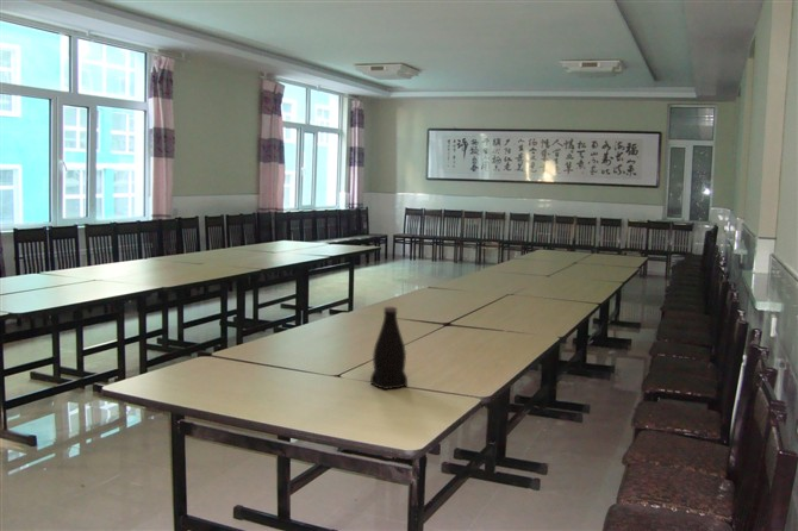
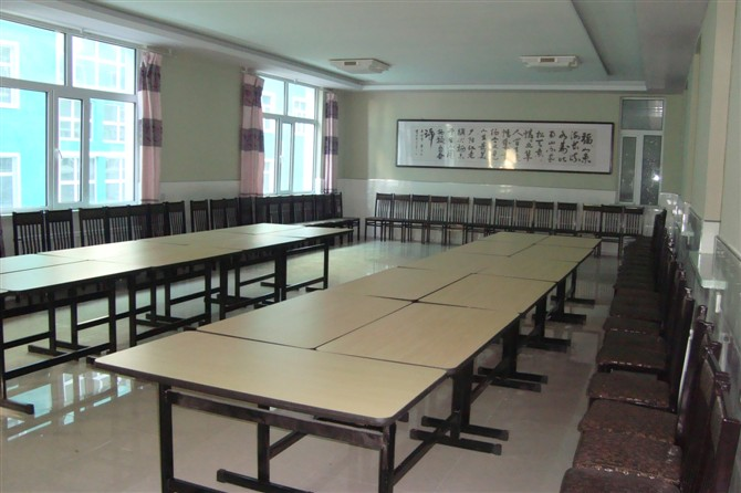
- bottle (389, 345)
